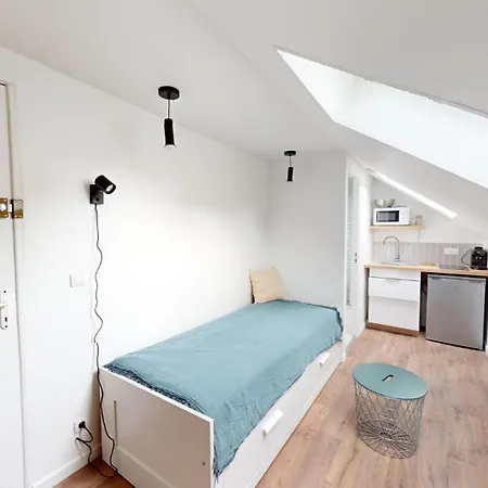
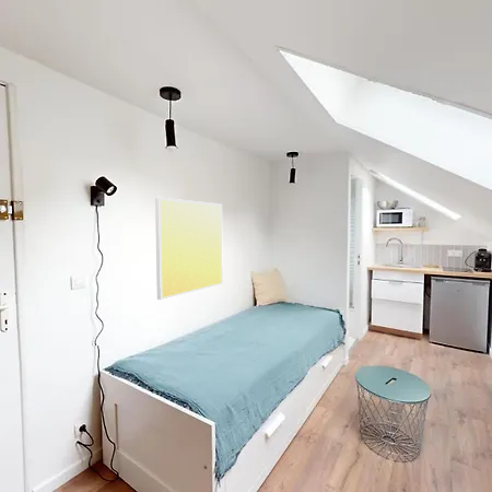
+ wall art (192, 246)
